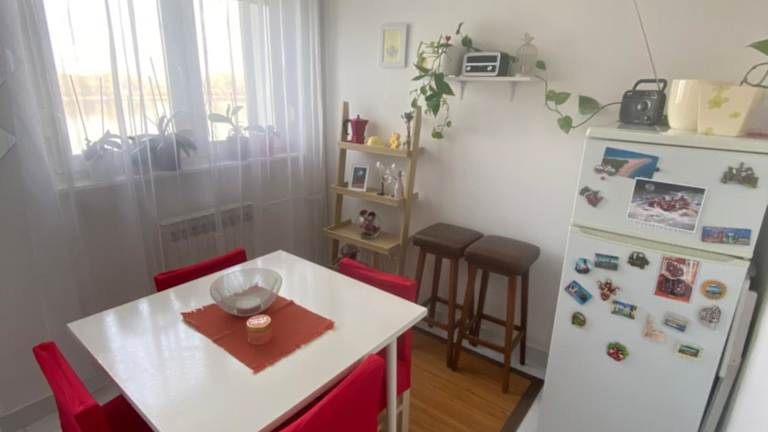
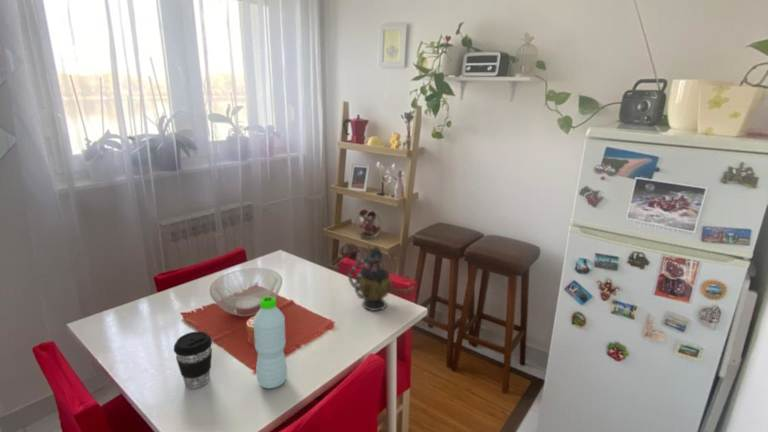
+ water bottle (270, 342)
+ coffee cup (195, 360)
+ teapot (384, 274)
